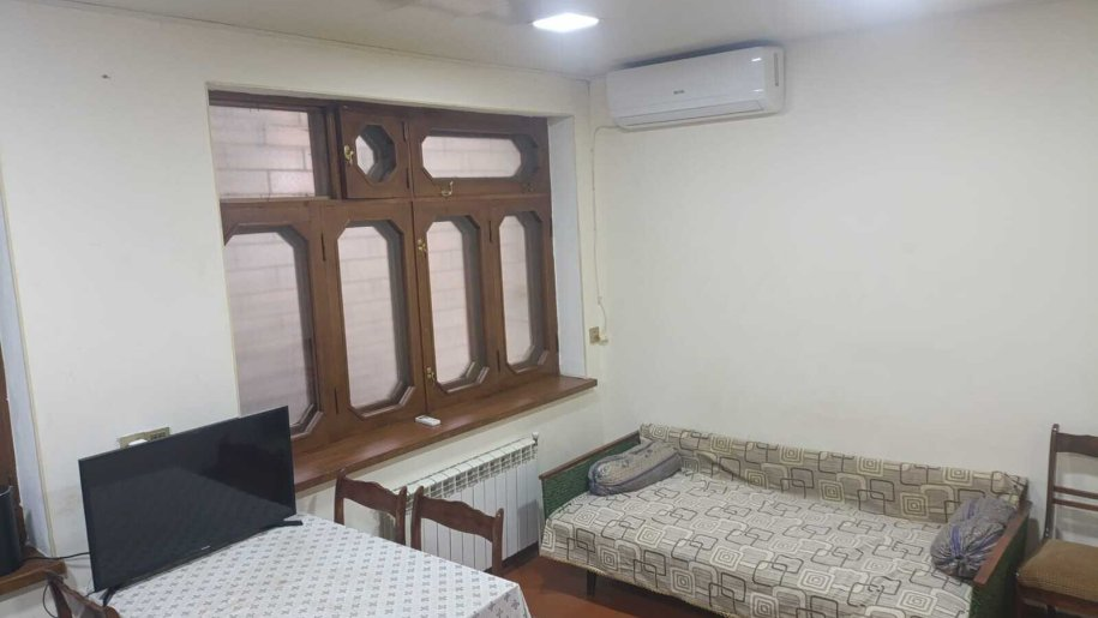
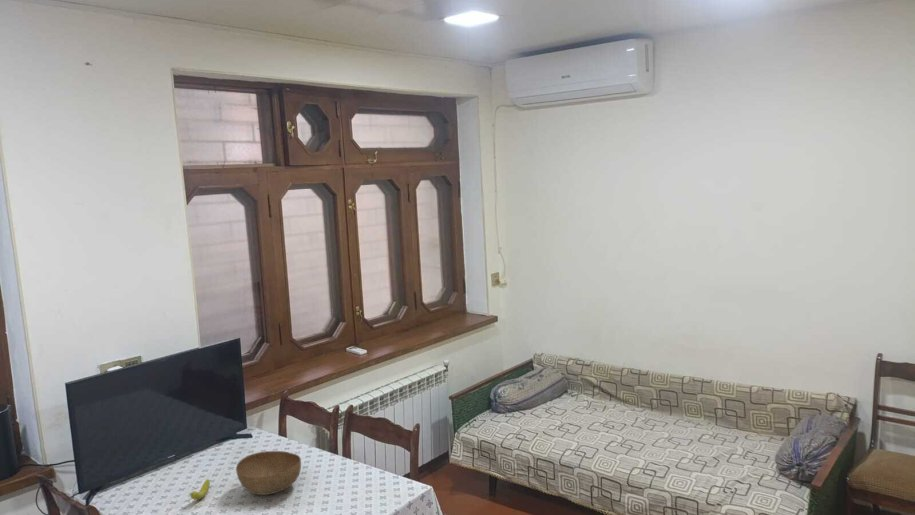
+ bowl (269, 475)
+ fruit (199, 492)
